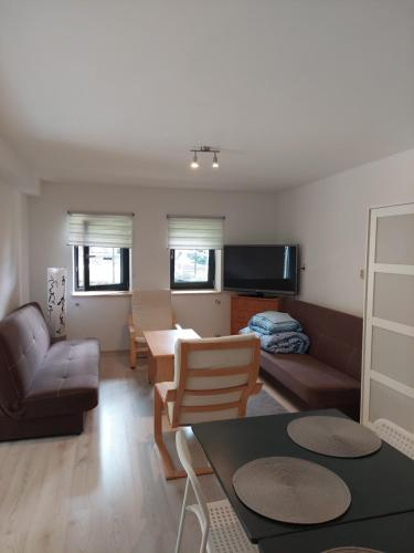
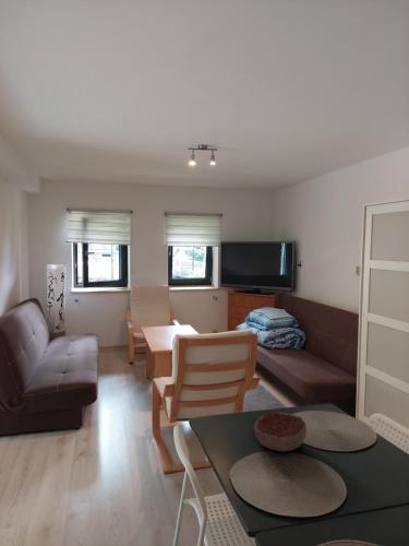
+ decorative bowl (279, 430)
